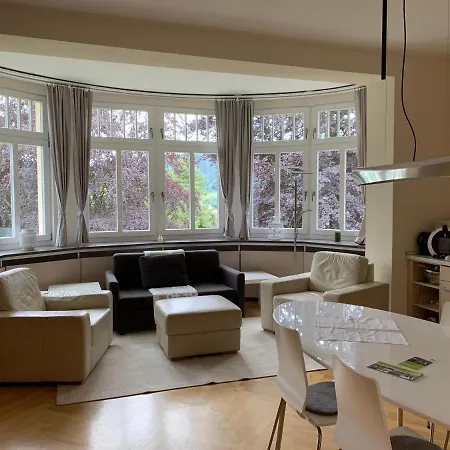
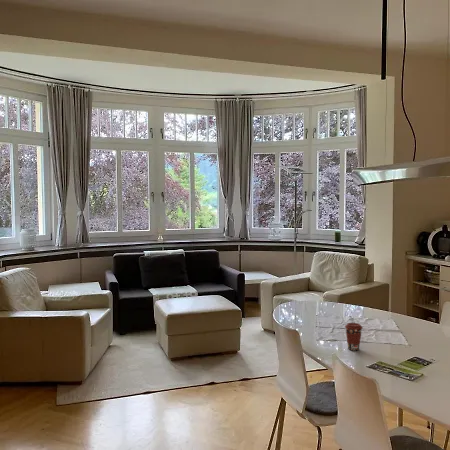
+ coffee cup (353, 336)
